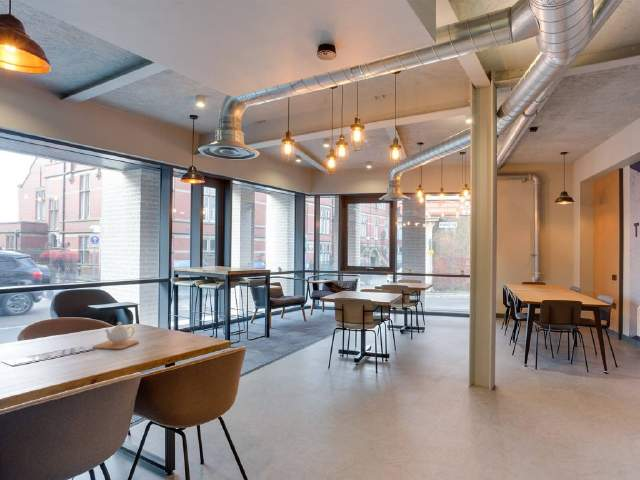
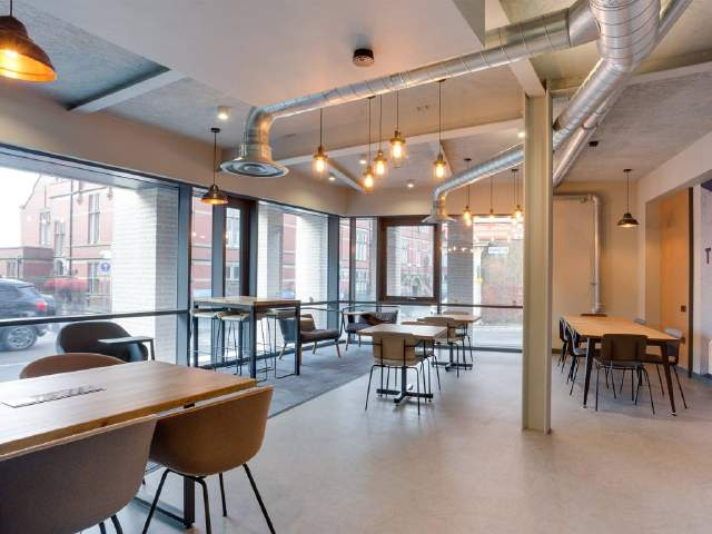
- teapot (116, 333)
